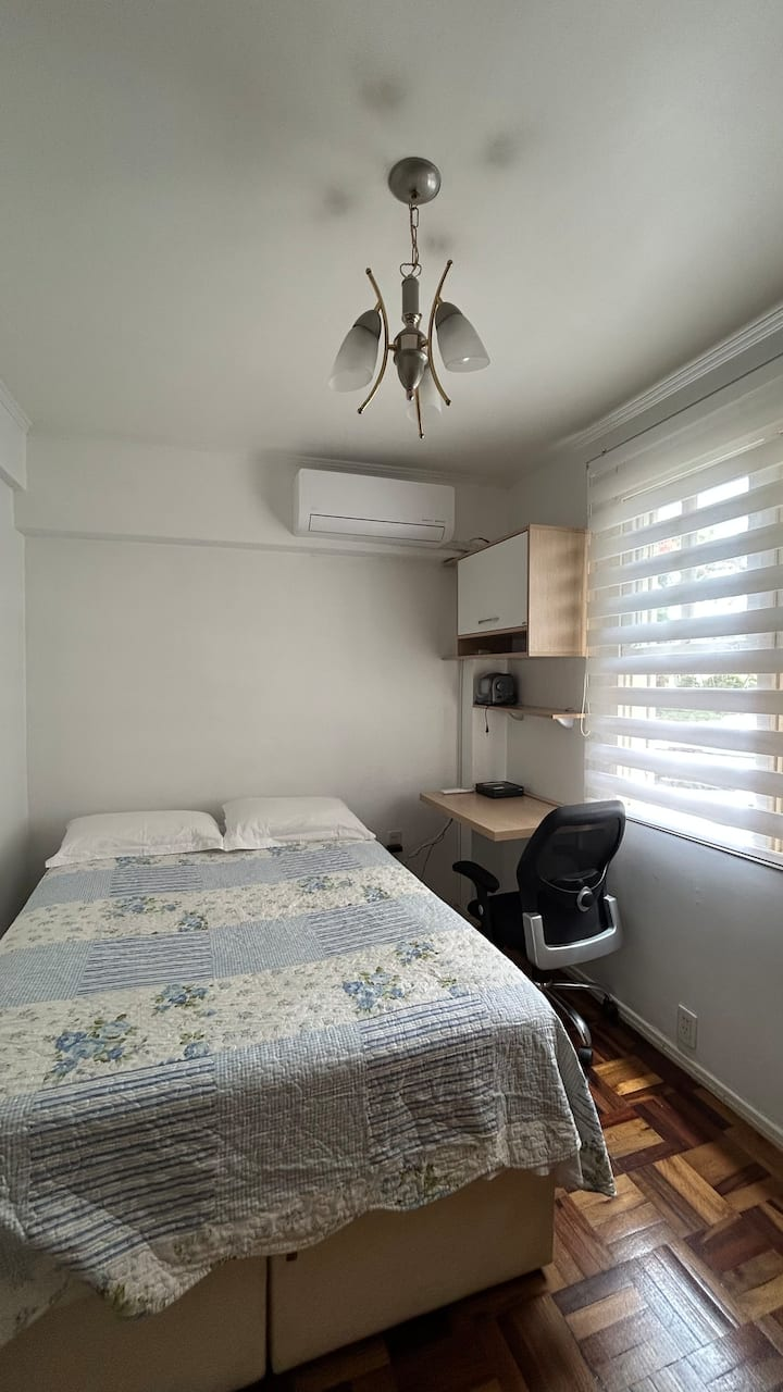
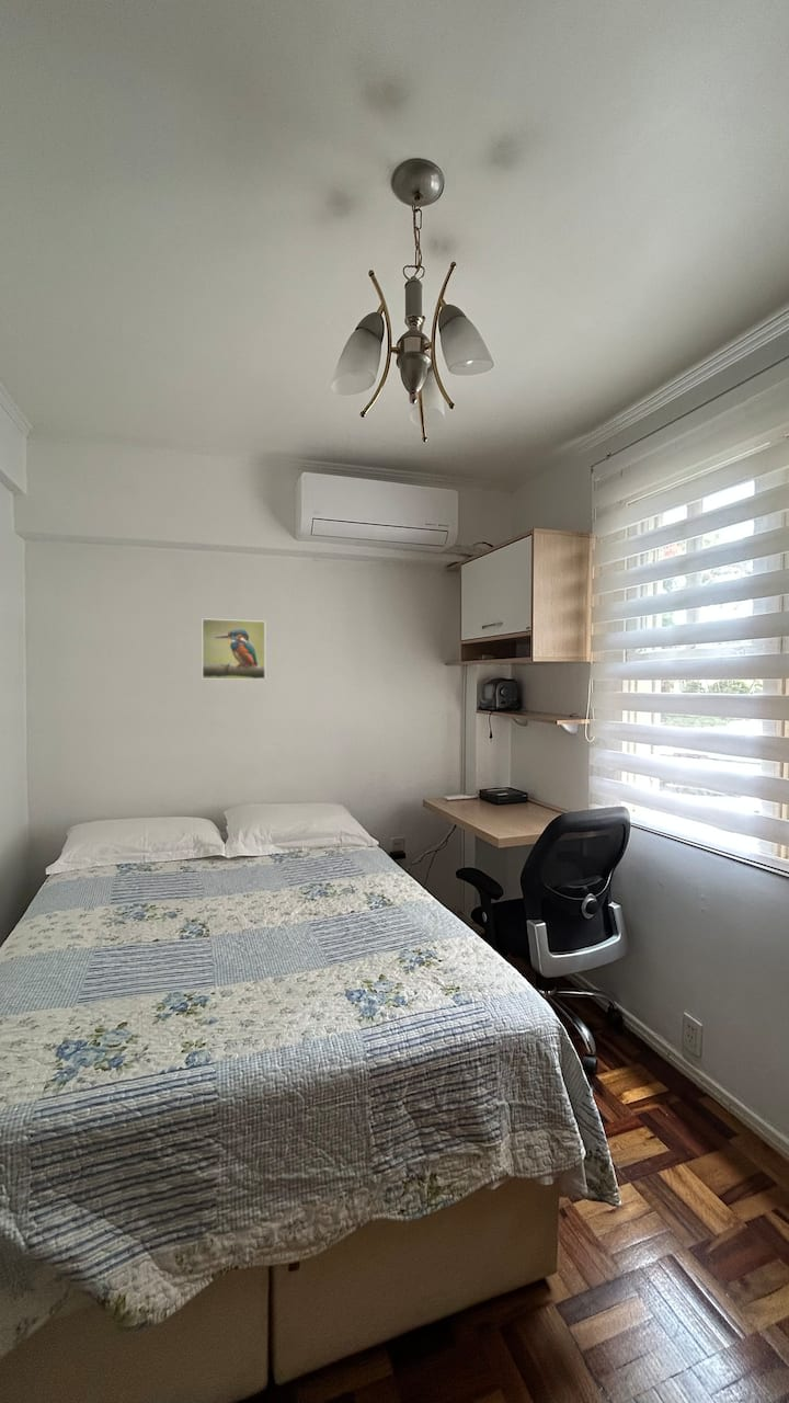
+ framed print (233, 649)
